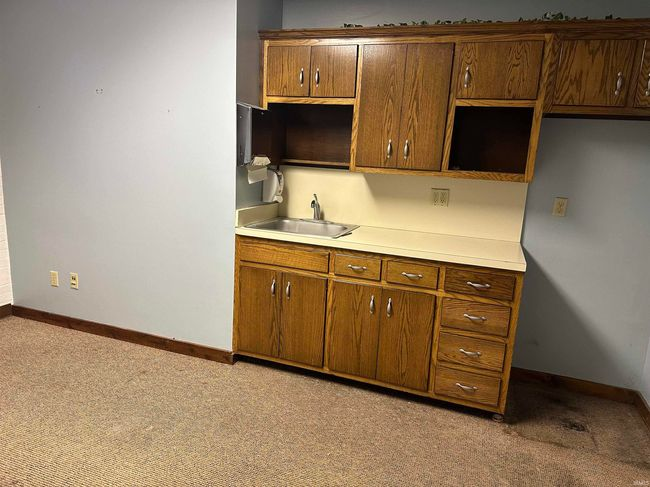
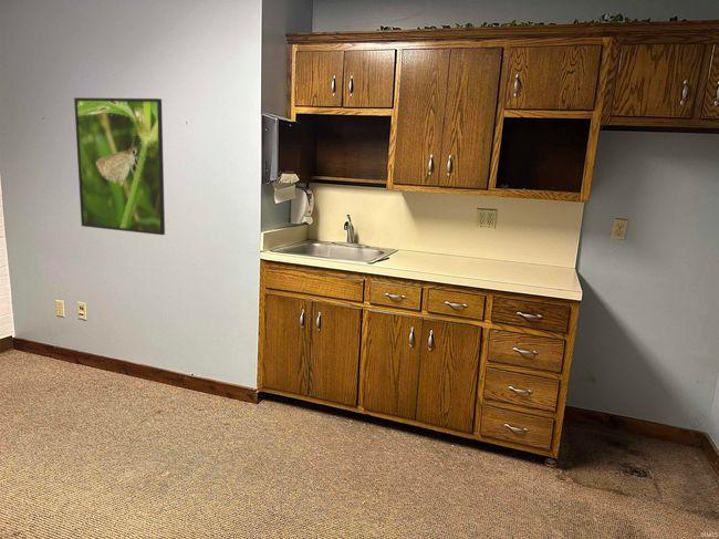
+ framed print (118, 166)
